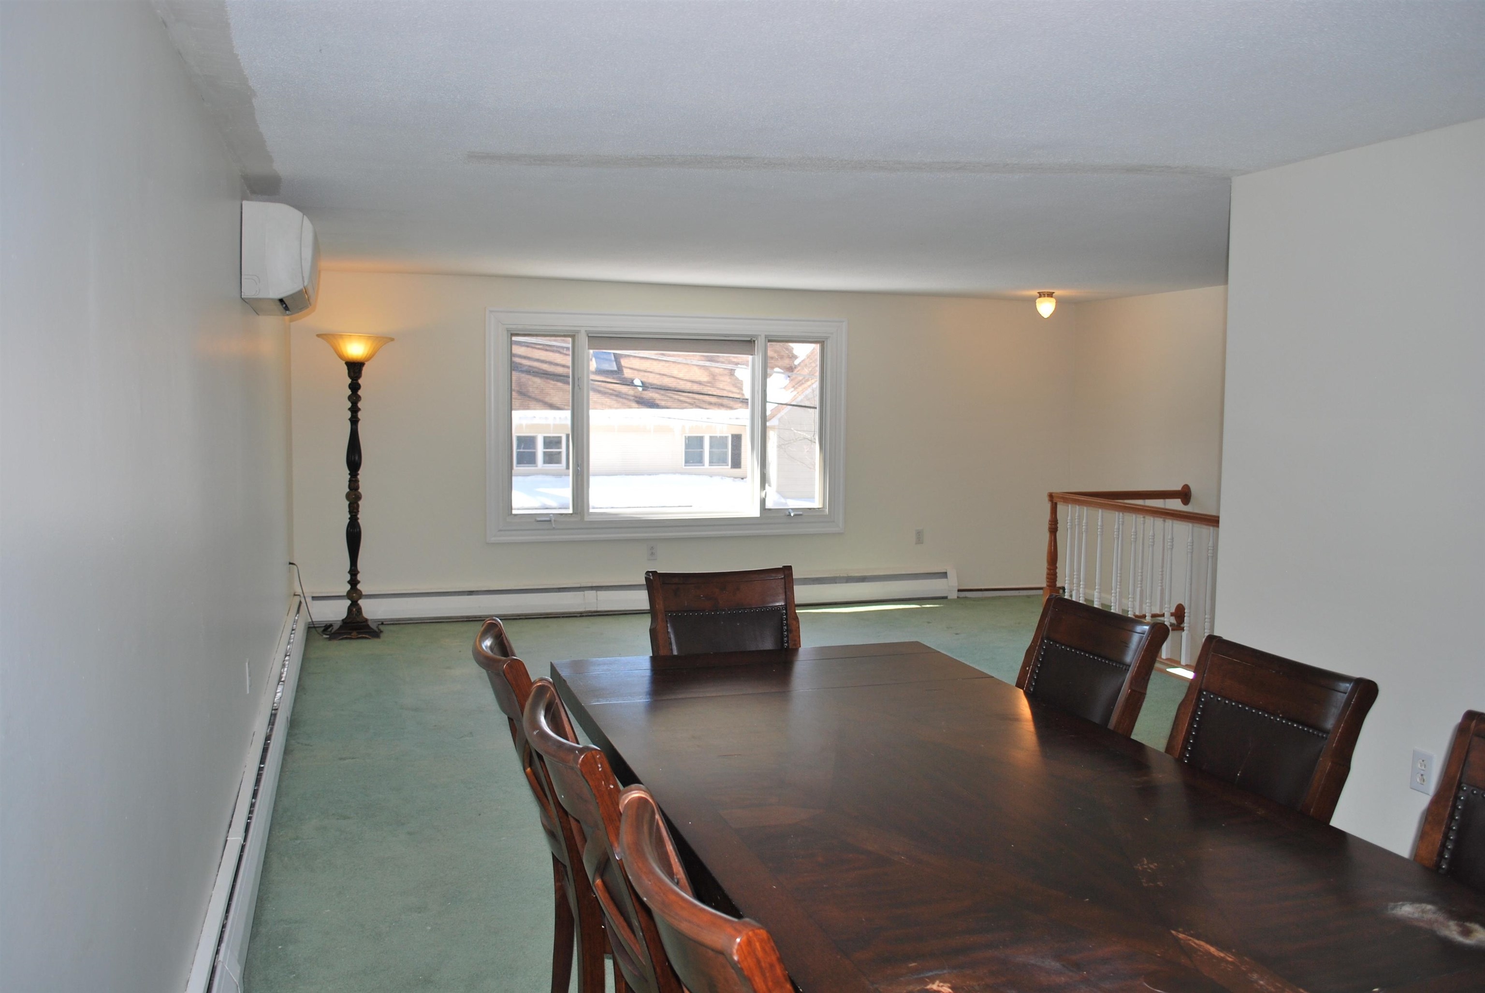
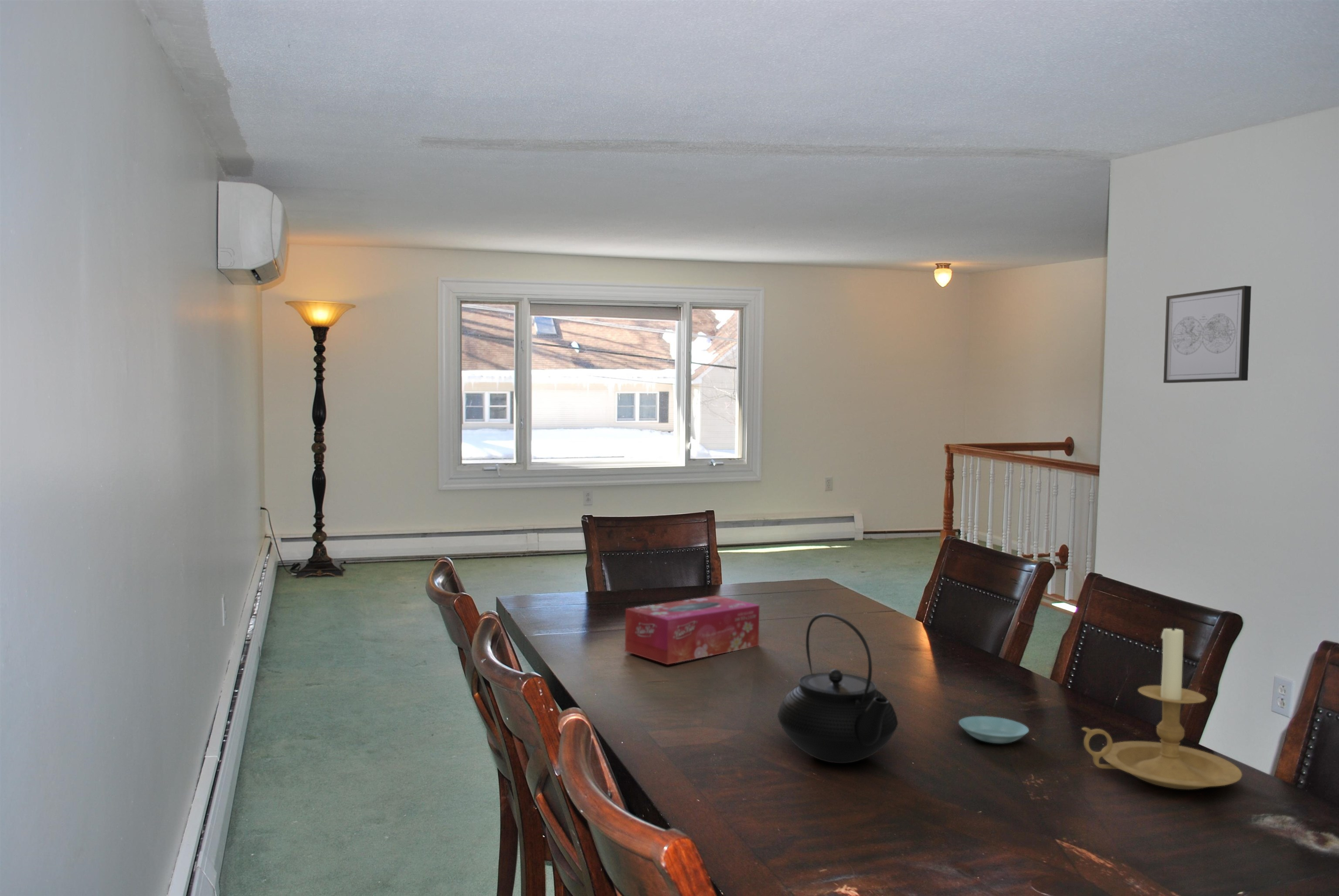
+ saucer (993, 731)
+ tissue box (693, 628)
+ candle holder (1170, 700)
+ wall art (1205, 336)
+ teapot (845, 689)
